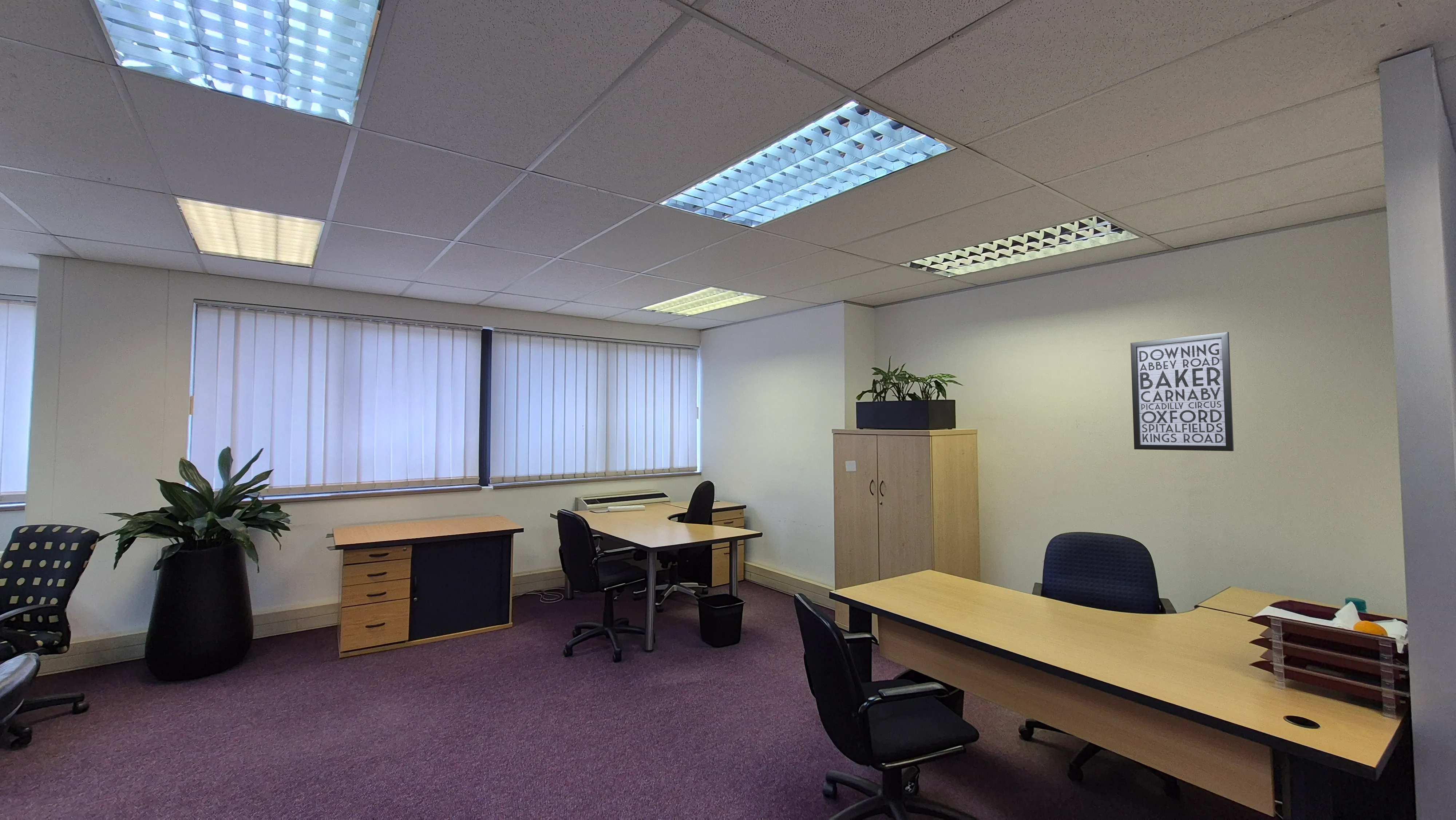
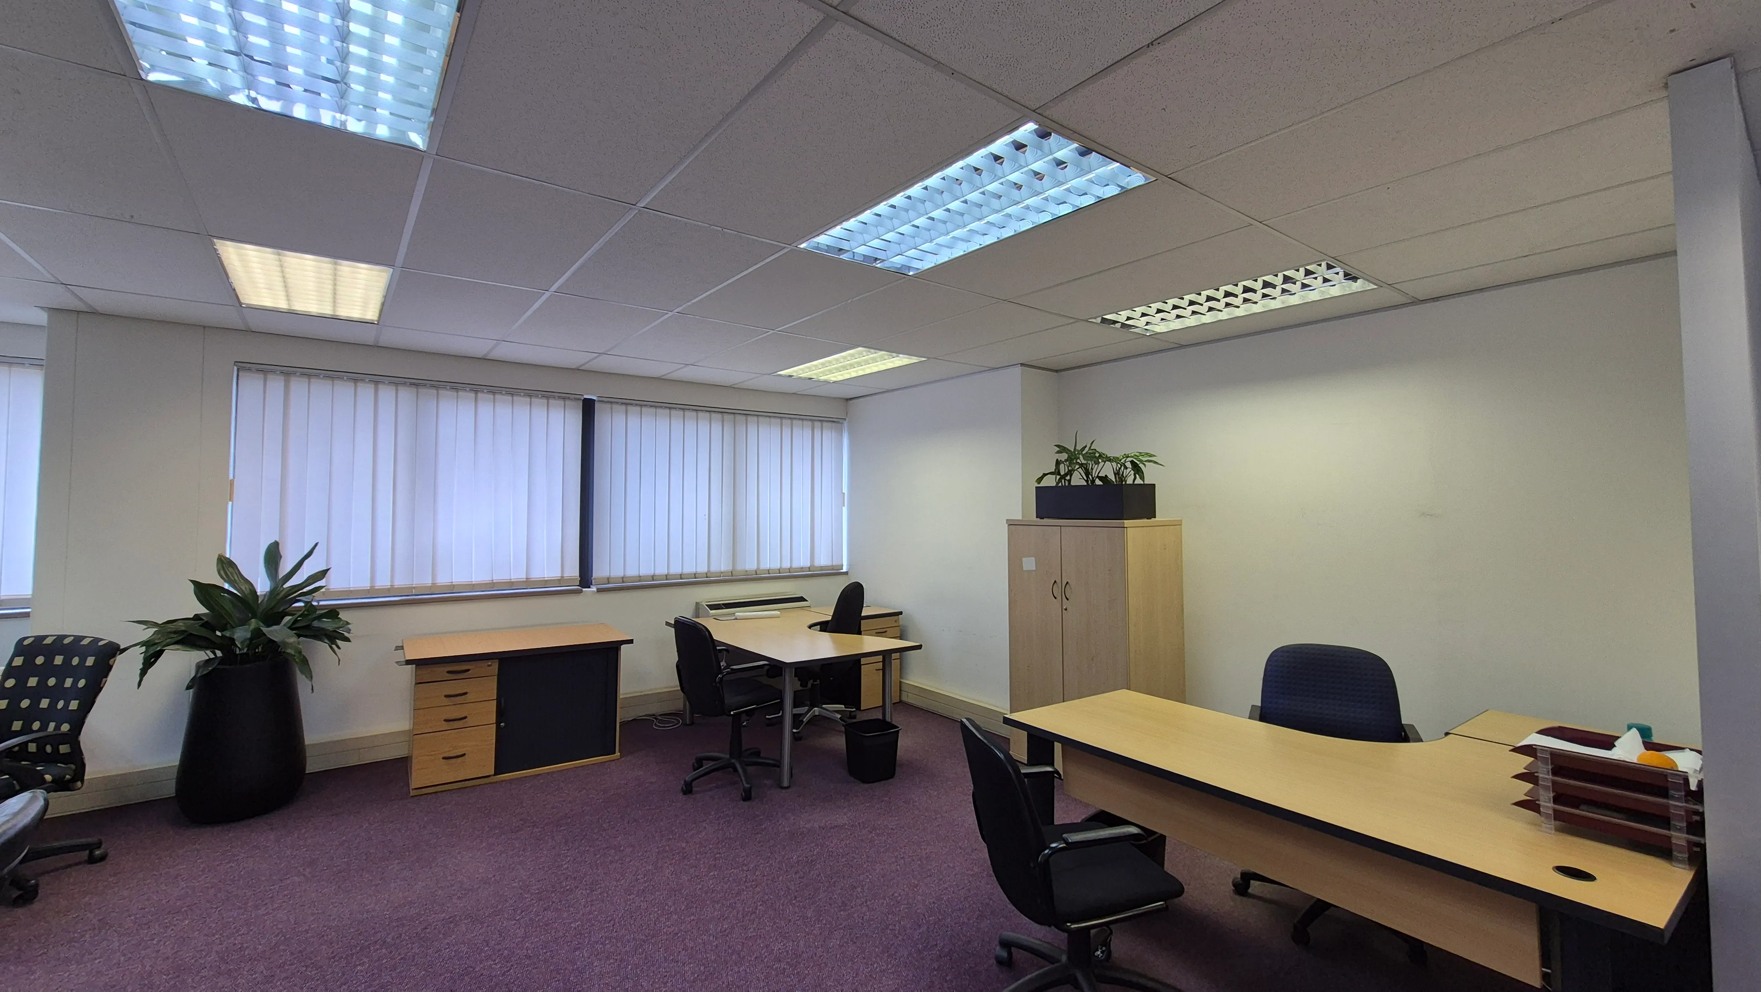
- wall art (1179, 394)
